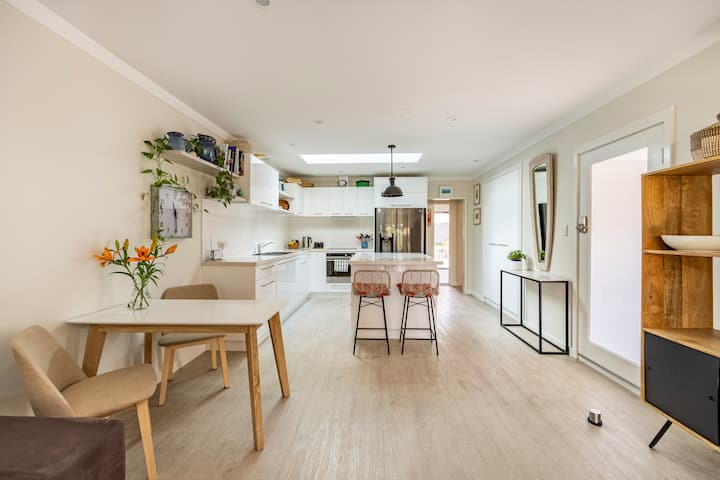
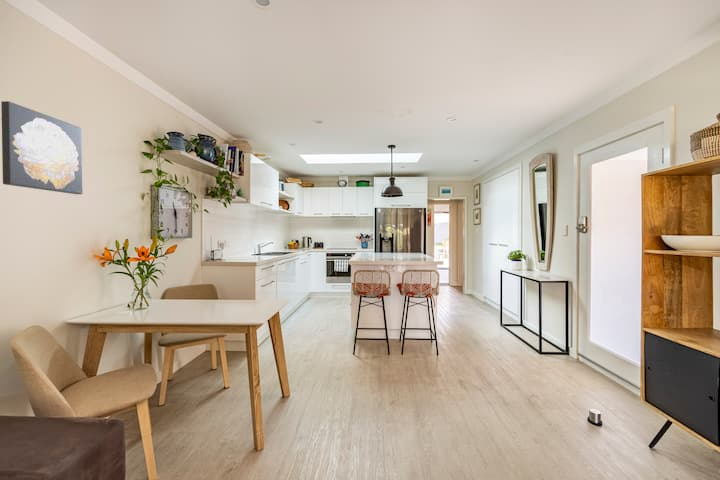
+ wall art (46, 153)
